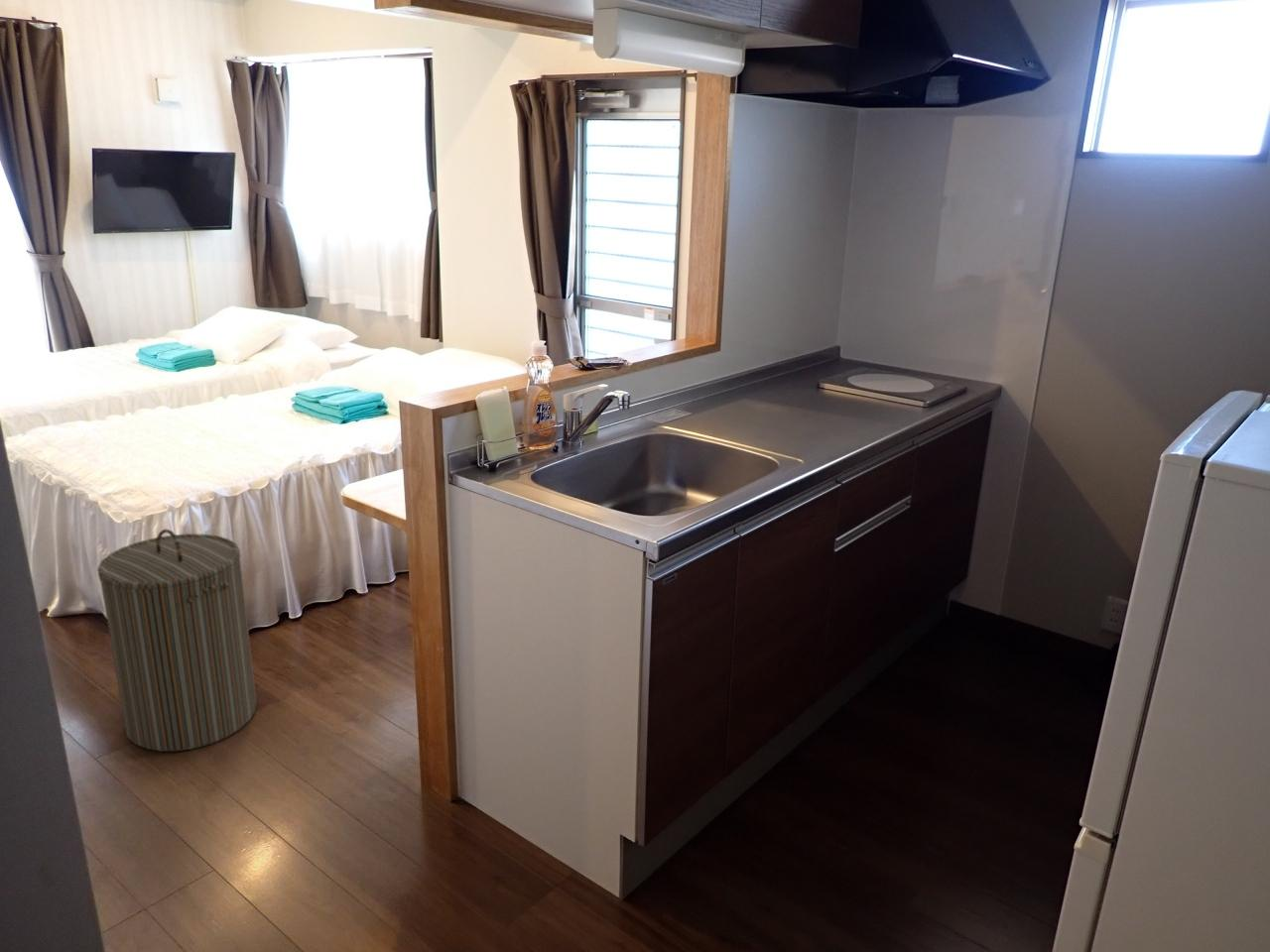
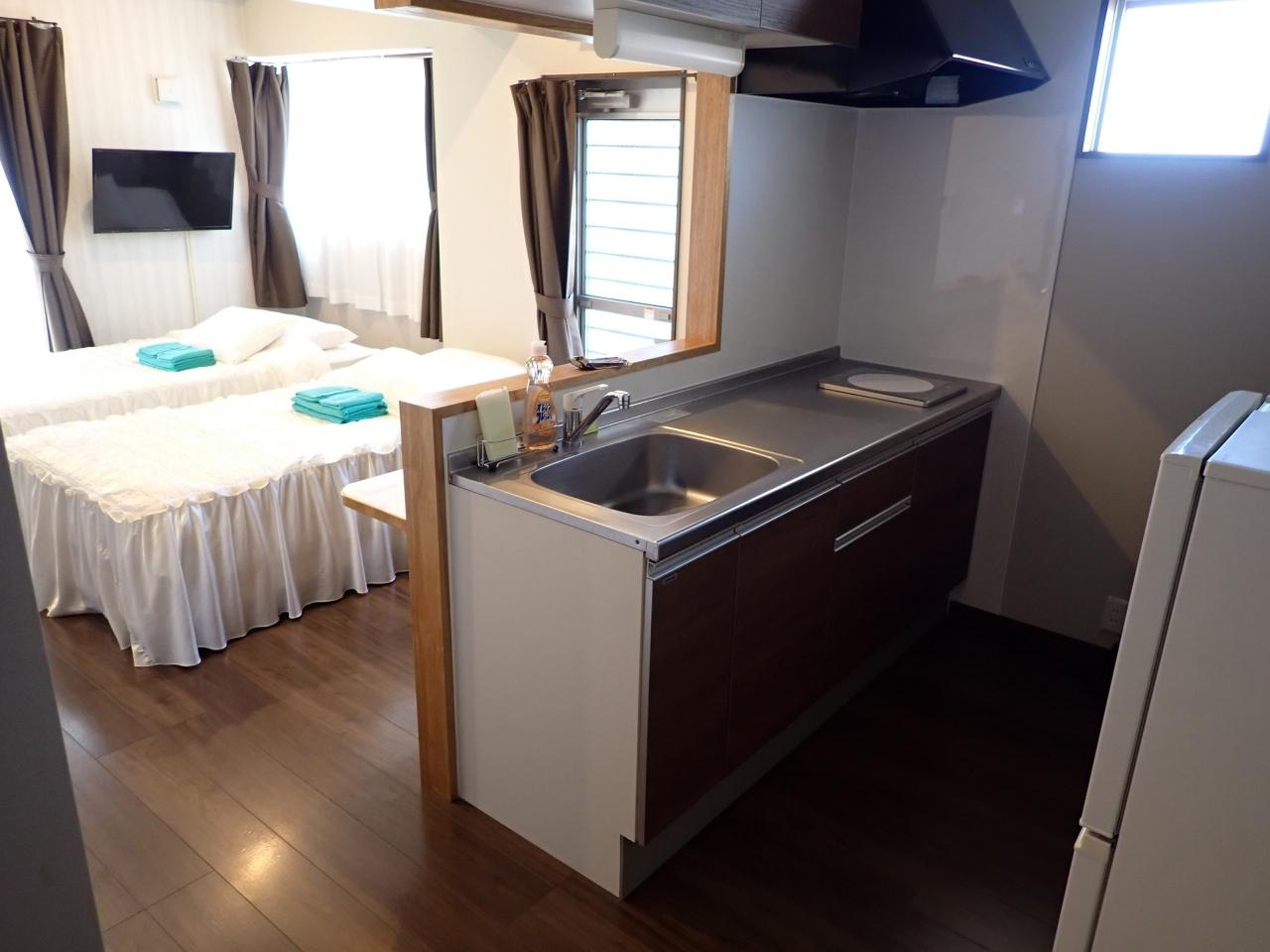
- laundry hamper (180, 627)
